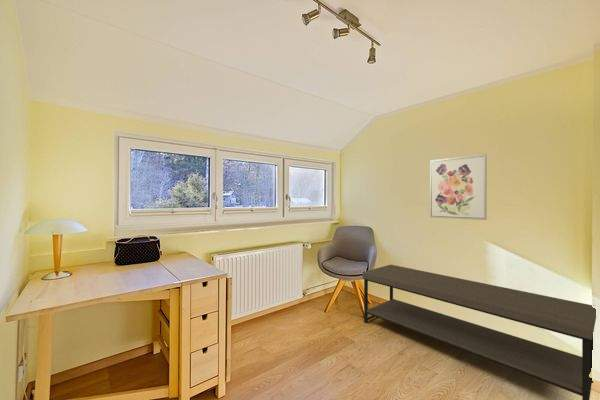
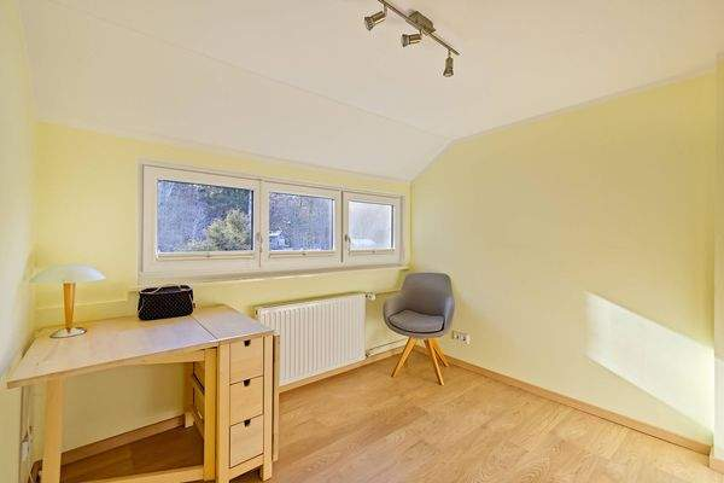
- storage bench (456, 318)
- wall art (456, 188)
